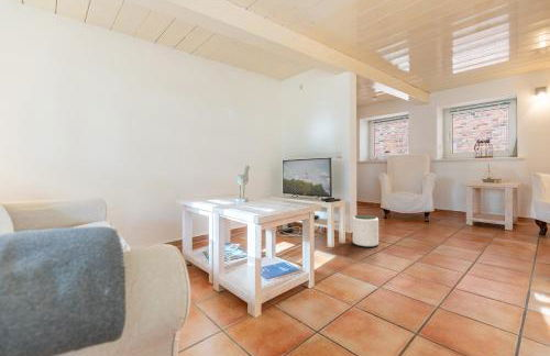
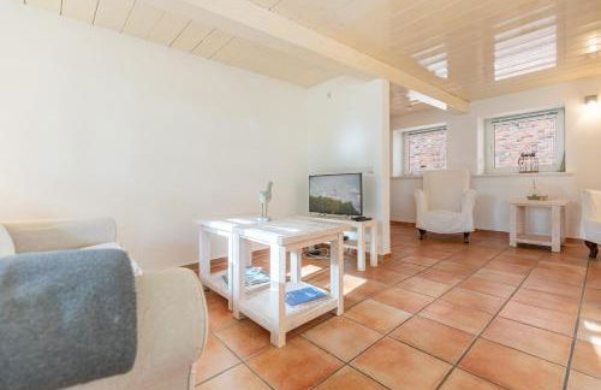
- plant pot (365, 230)
